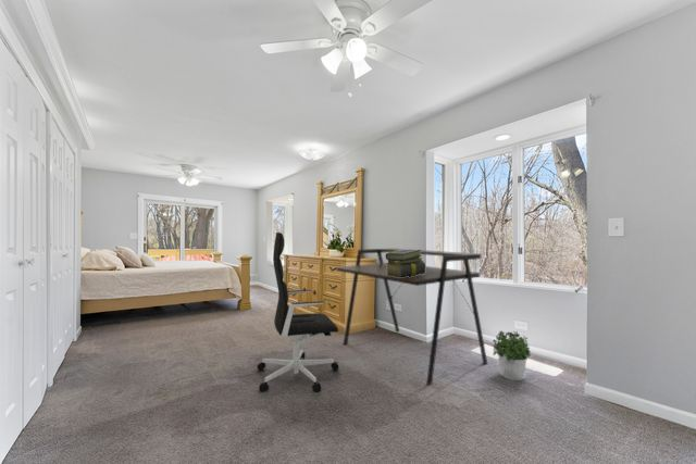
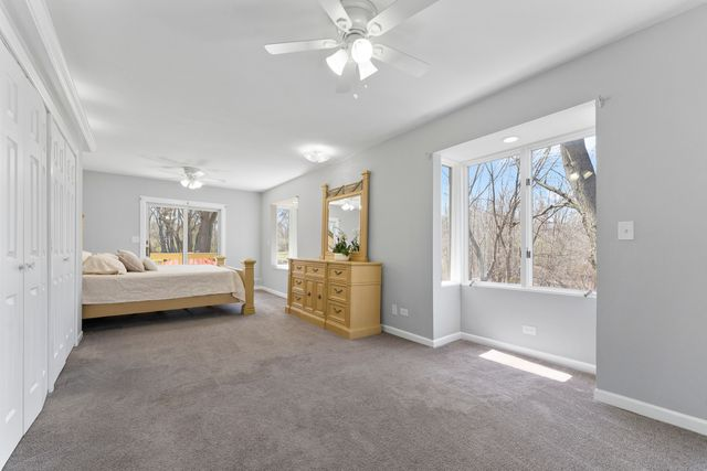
- desk (393, 304)
- office chair (299, 303)
- stack of books (405, 262)
- potted plant (509, 353)
